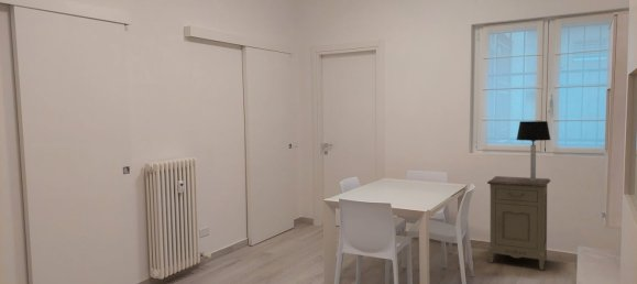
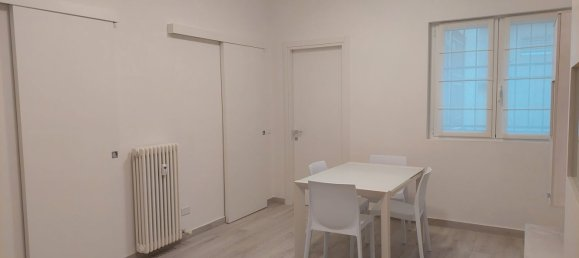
- nightstand (517, 220)
- table lamp (532, 151)
